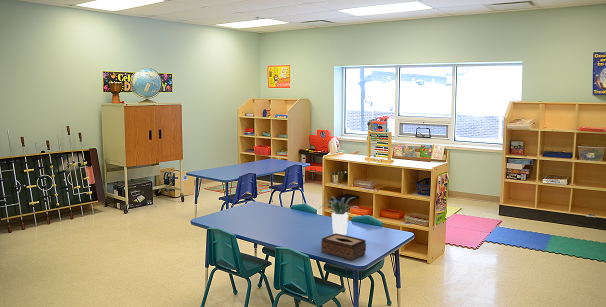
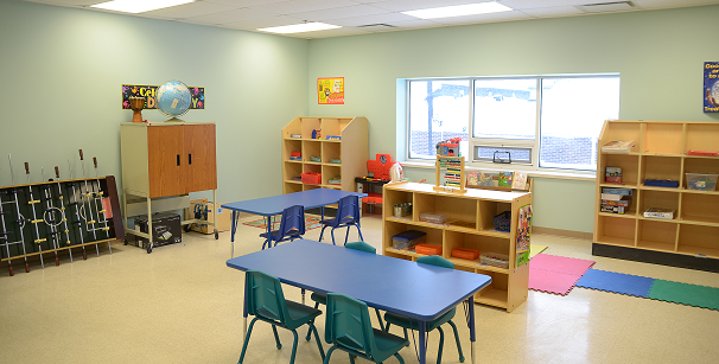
- tissue box (343, 246)
- potted plant (339, 216)
